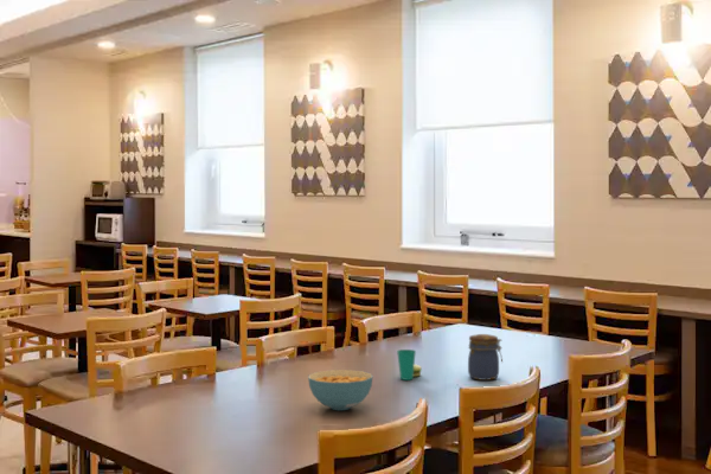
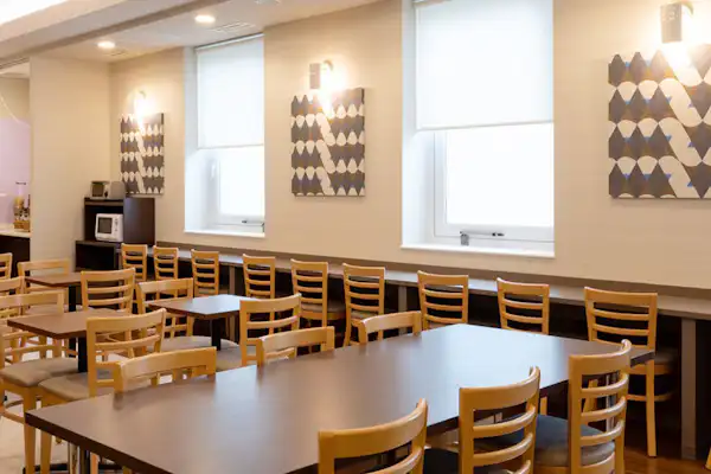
- jar (485, 356)
- cup (409, 363)
- cereal bowl (340, 391)
